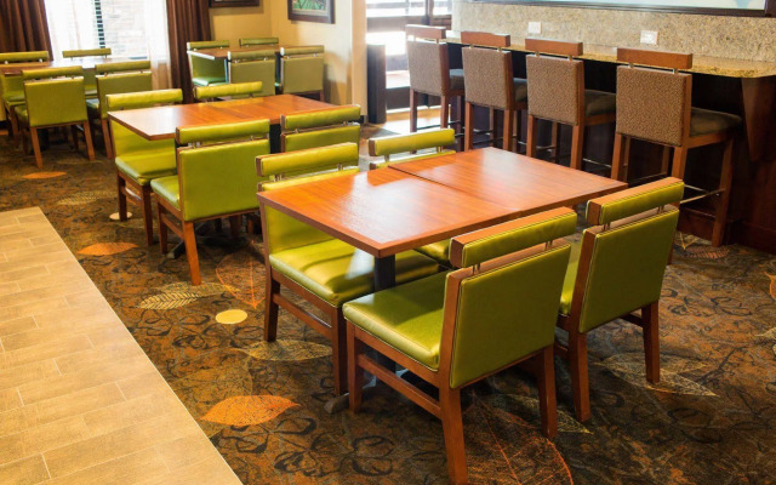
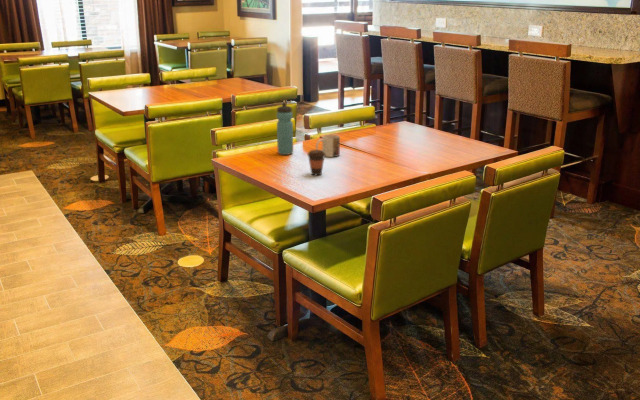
+ mug (327, 146)
+ coffee cup (316, 162)
+ water bottle (284, 128)
